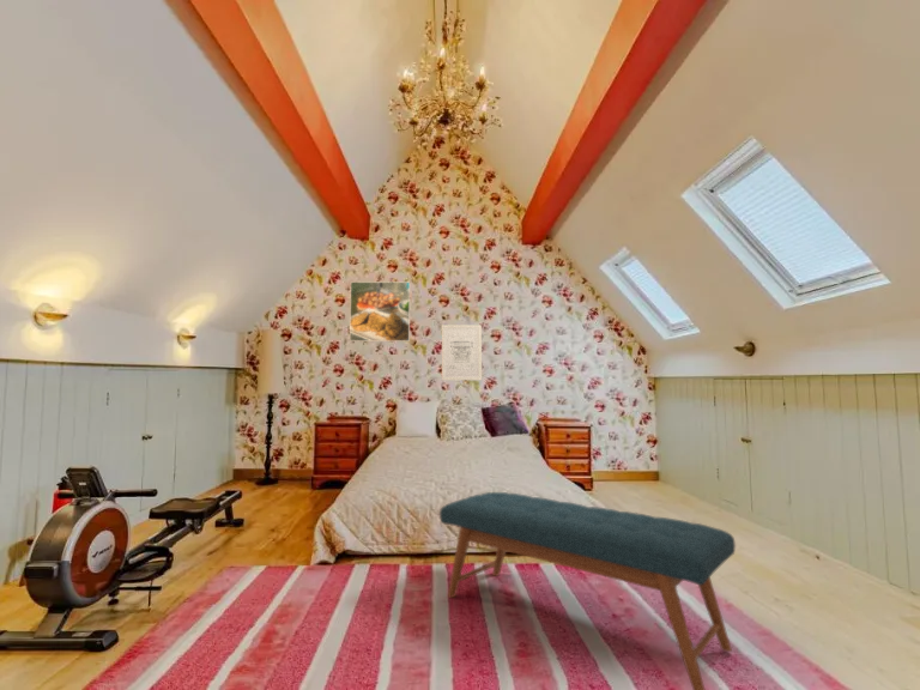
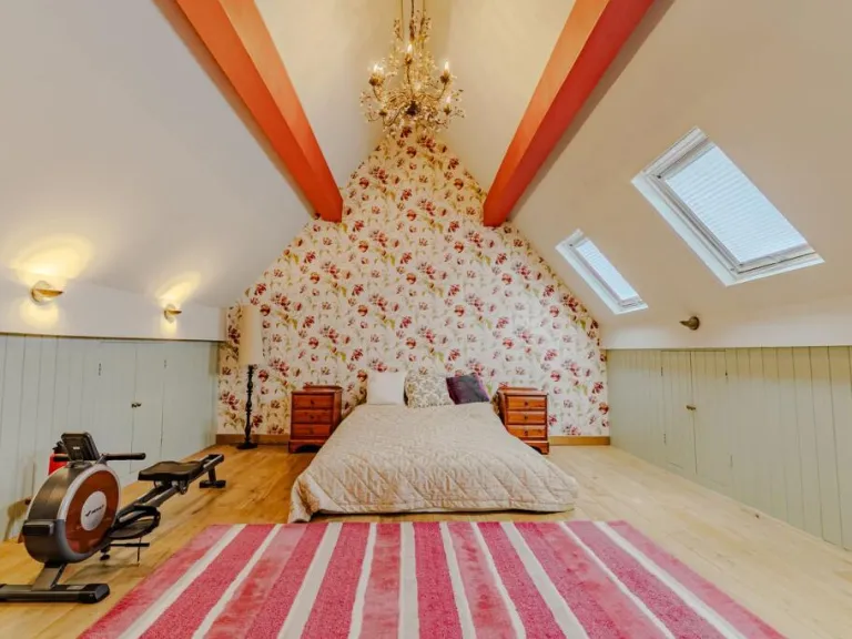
- wall art (461, 352)
- bench (571, 564)
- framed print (380, 311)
